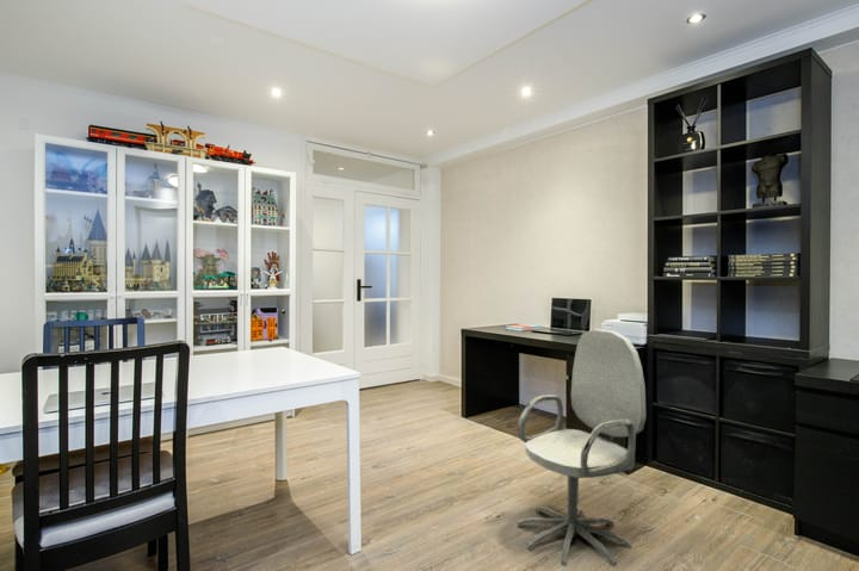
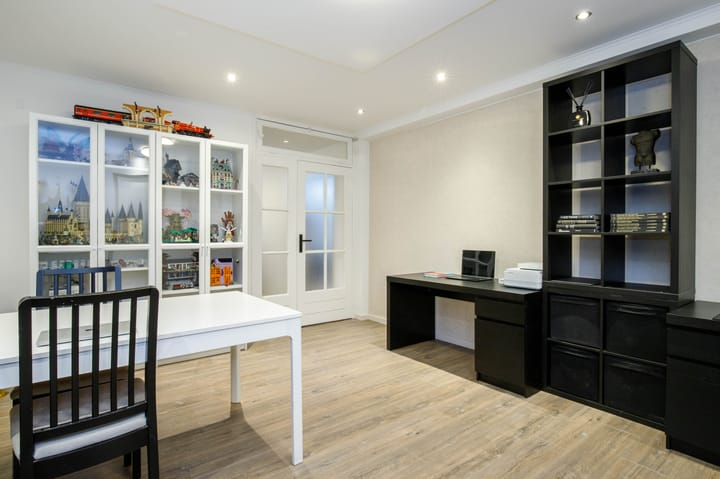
- office chair (577, 433)
